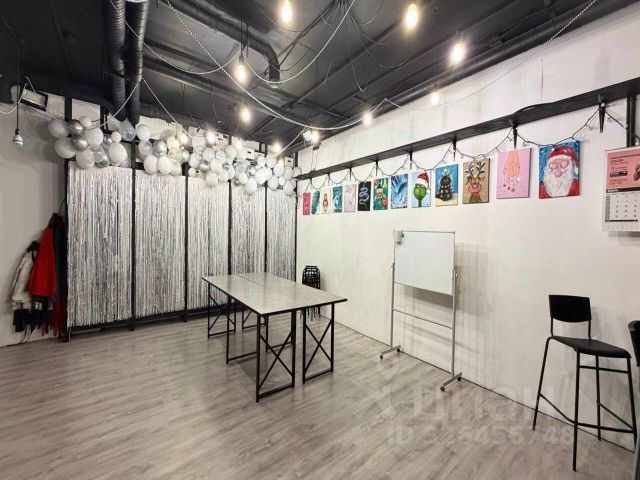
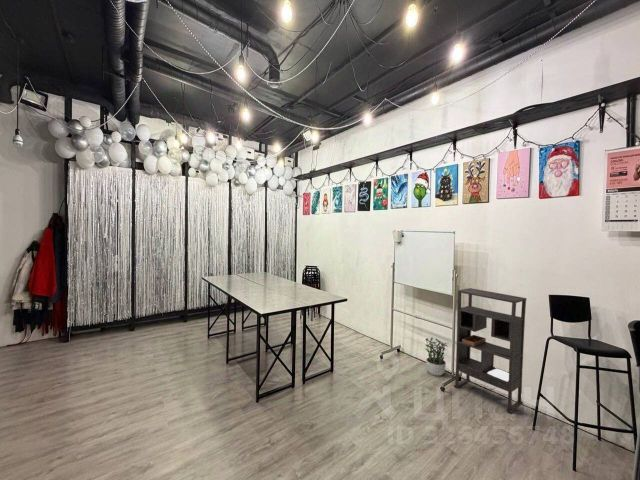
+ potted plant (435, 354)
+ bookshelf (488, 344)
